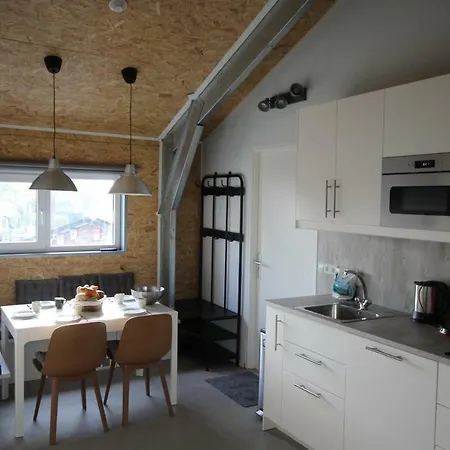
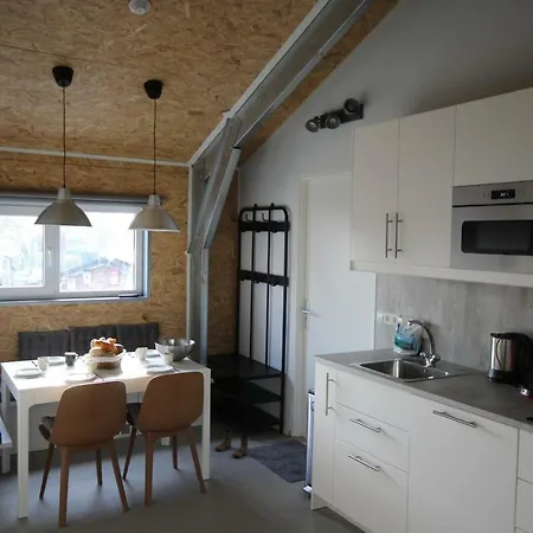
+ boots (230, 443)
